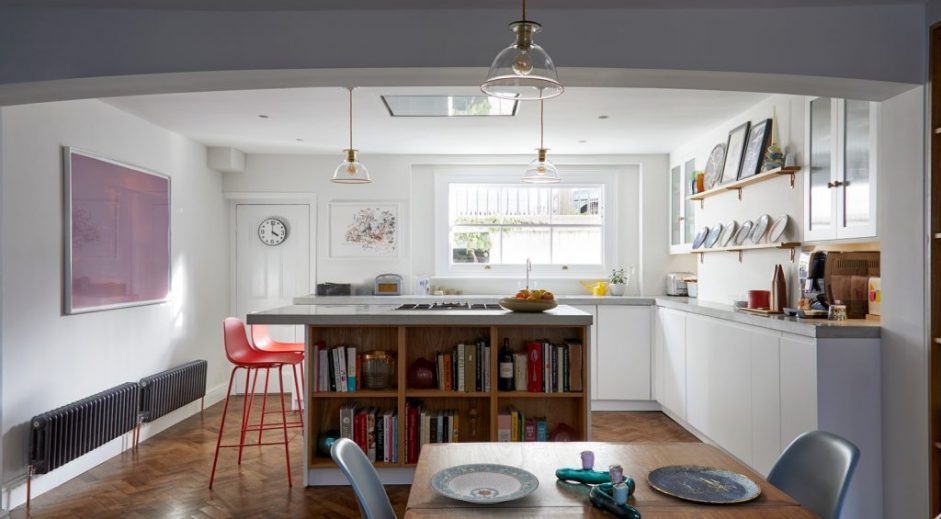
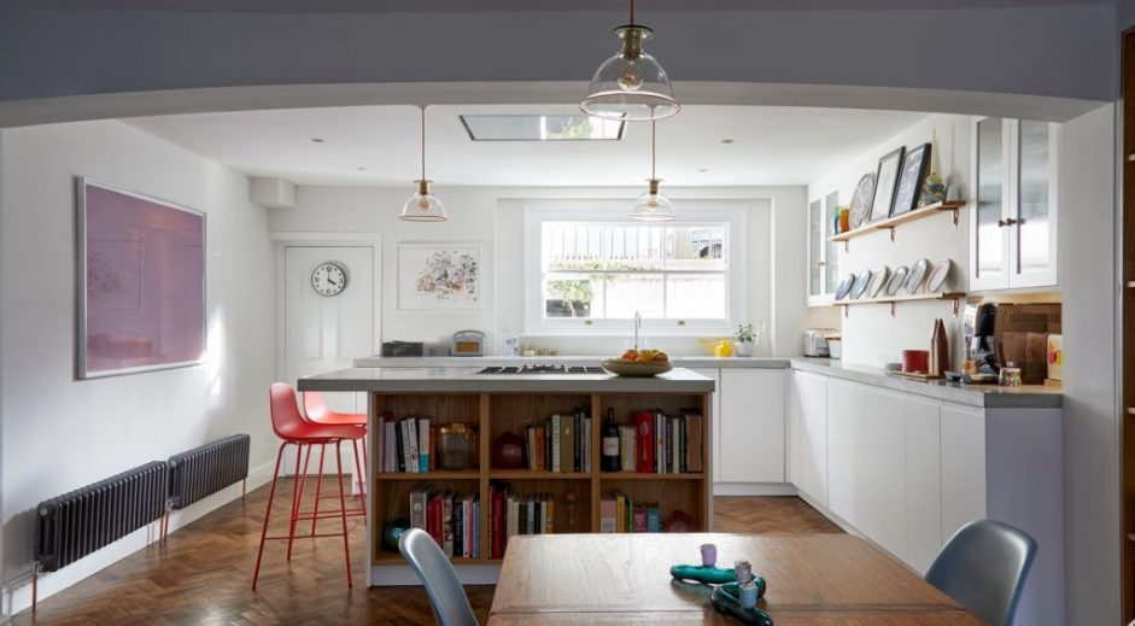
- plate (701, 484)
- plate (484, 487)
